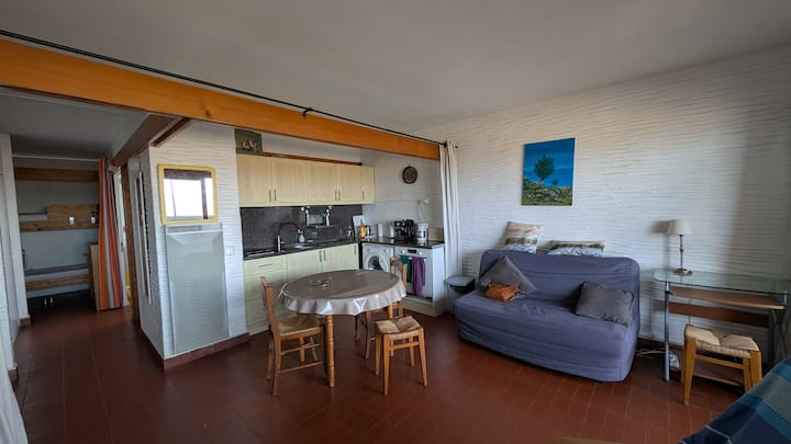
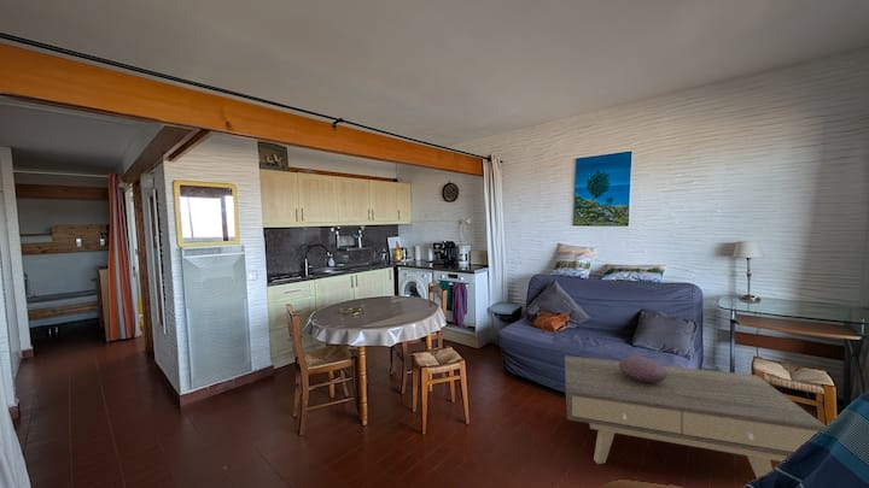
+ decorative bowl (641, 368)
+ coffee table (665, 418)
